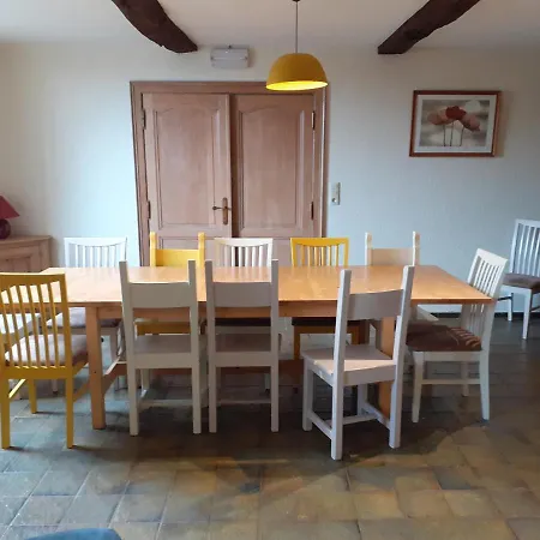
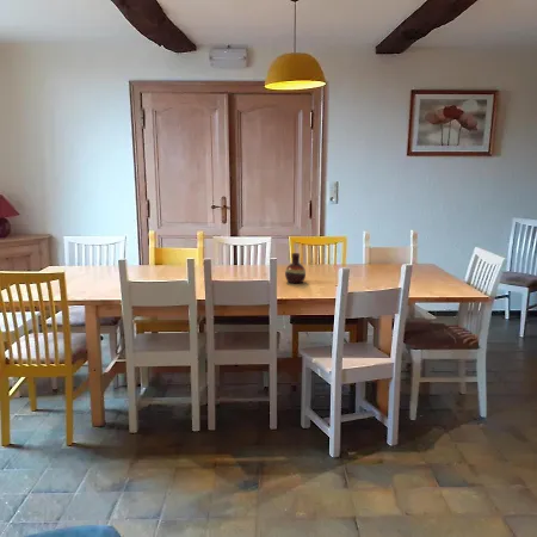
+ vase (295, 267)
